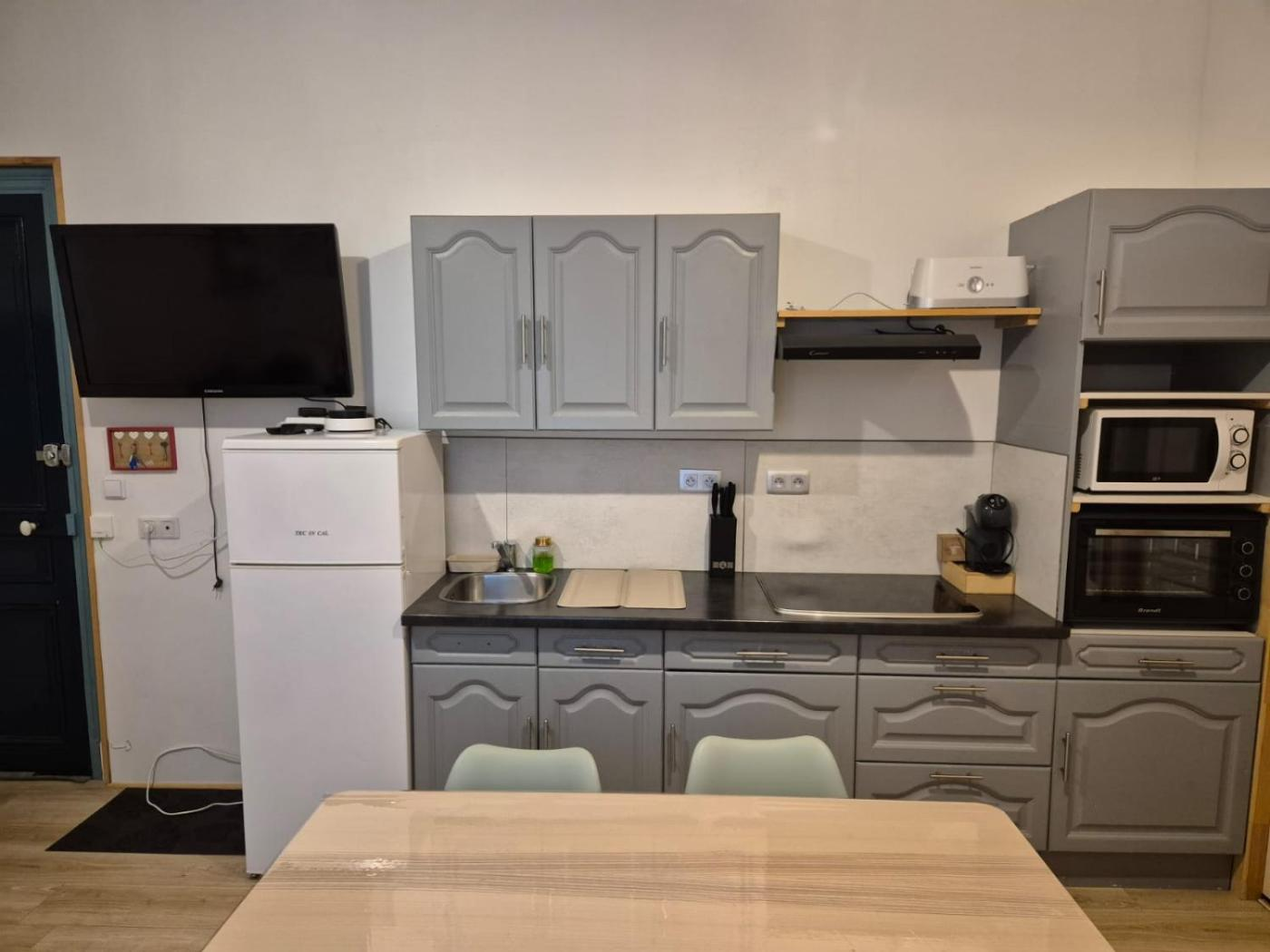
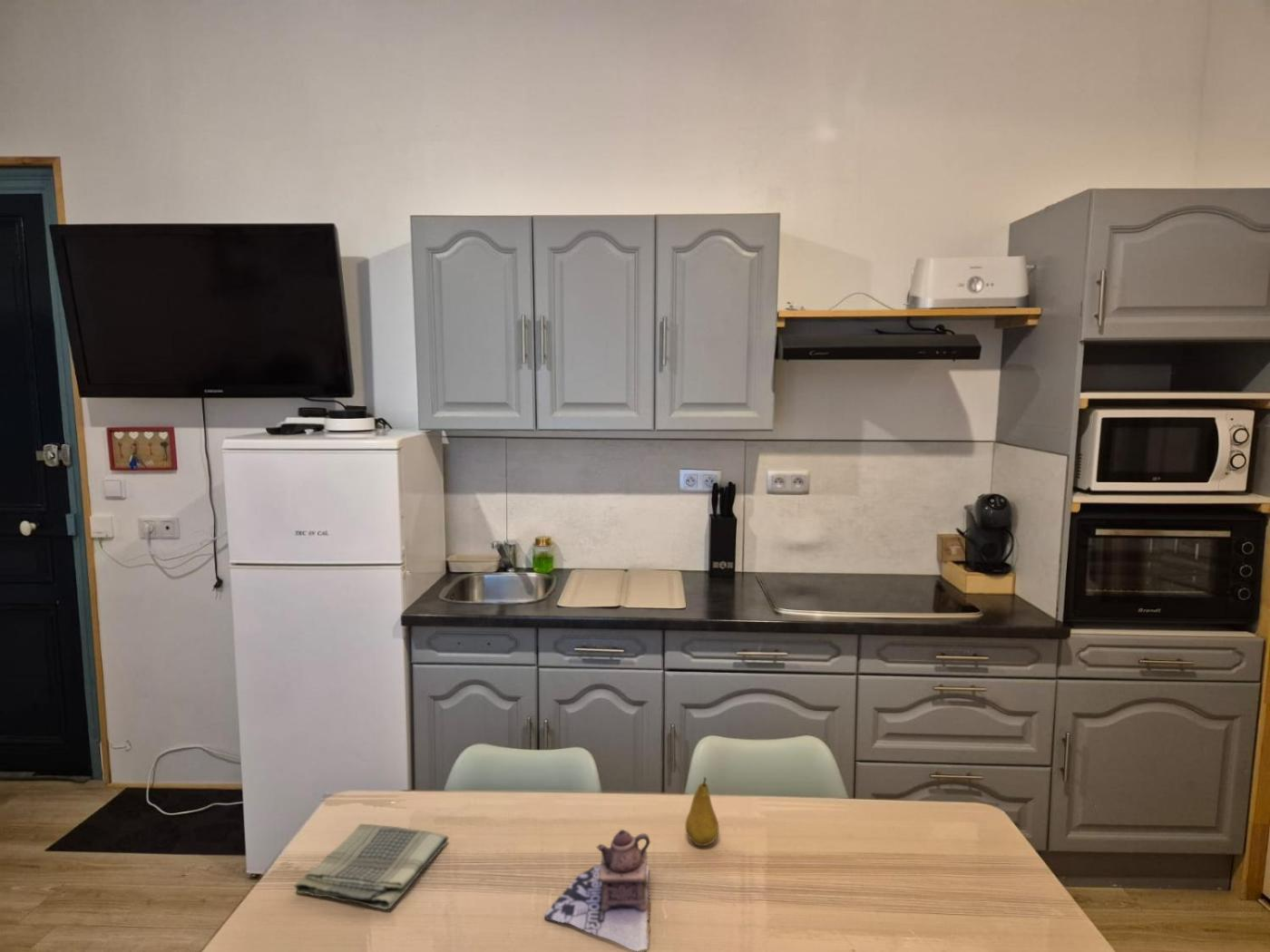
+ teapot (618, 864)
+ dish towel (375, 860)
+ fruit (702, 808)
